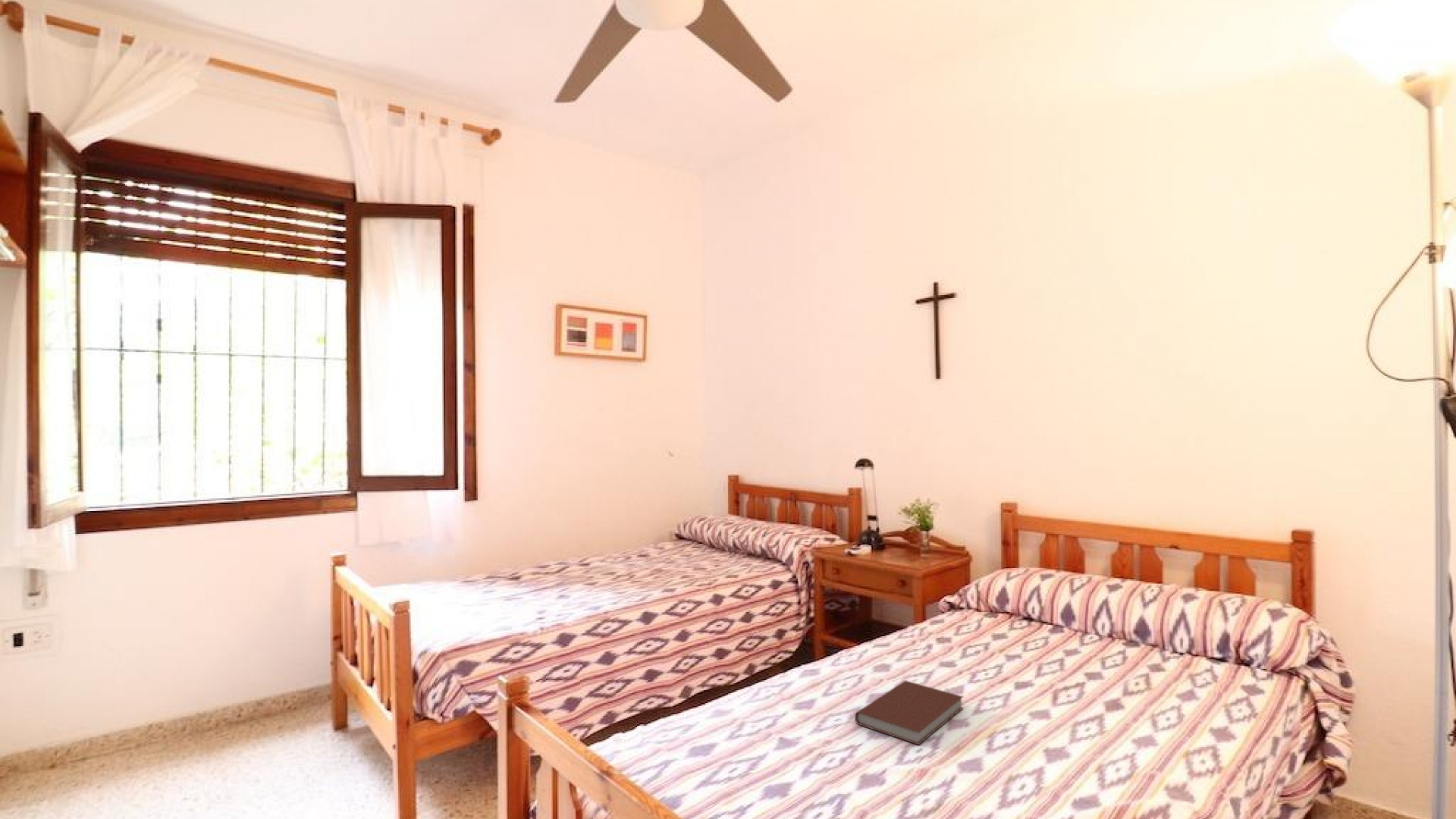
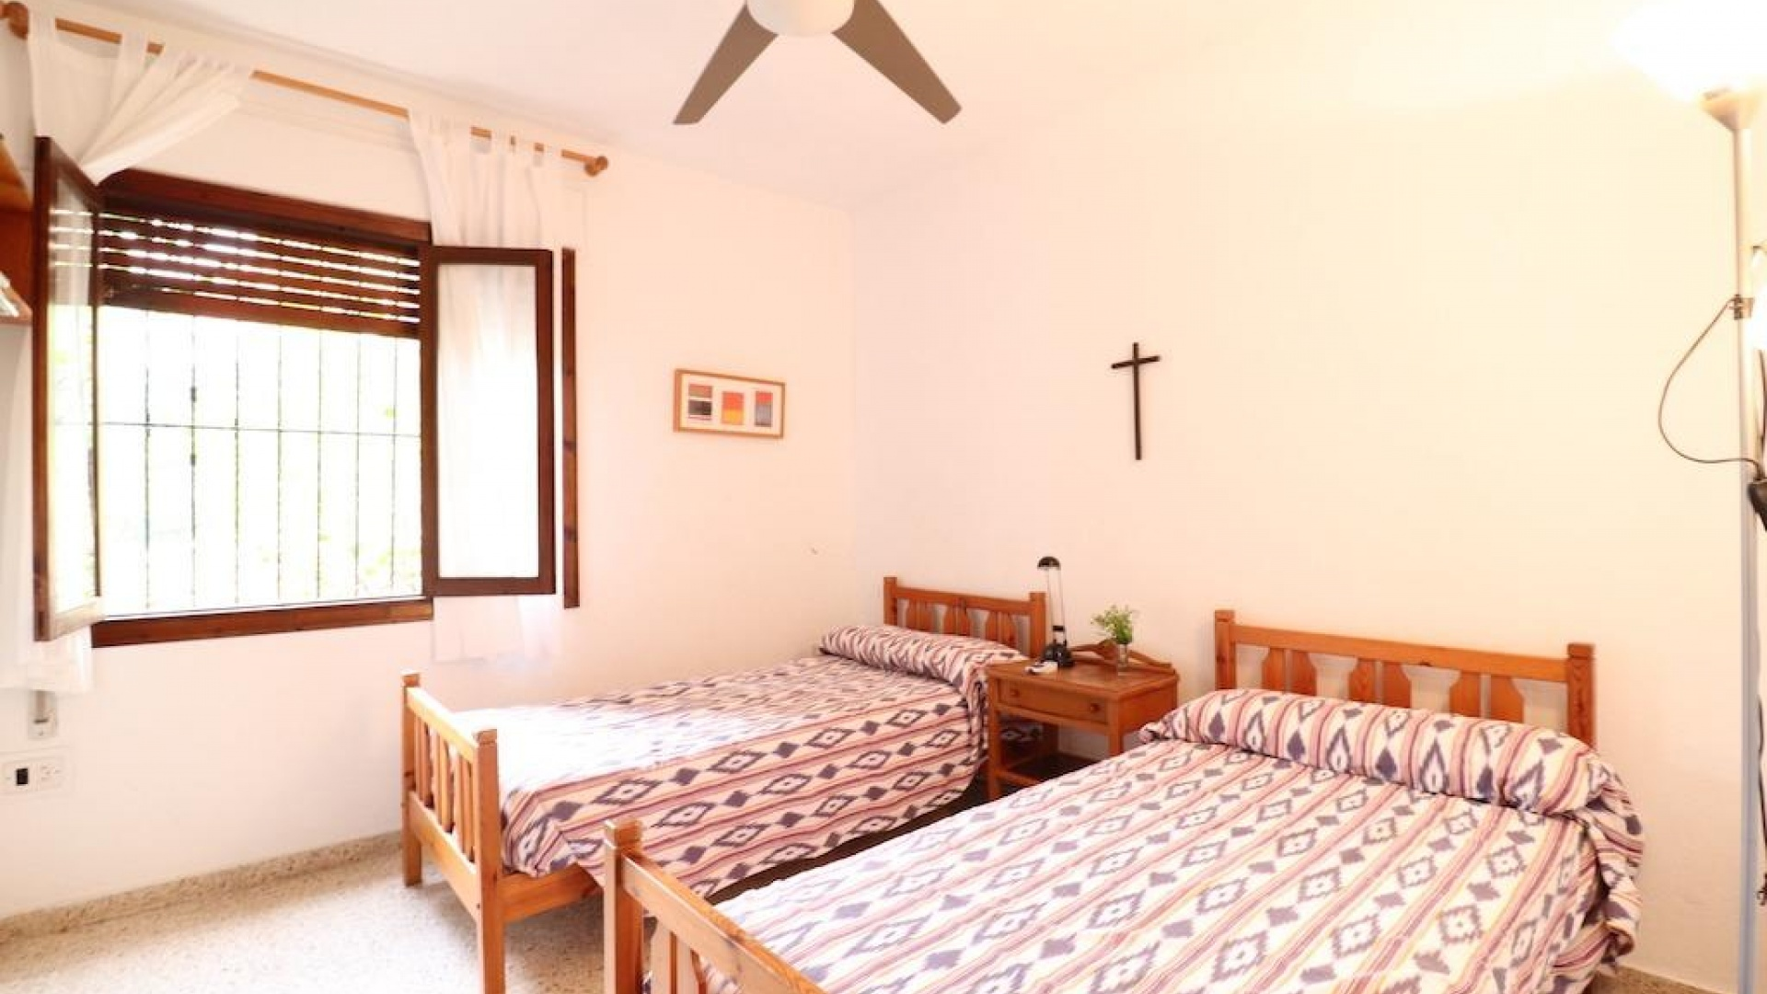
- book (910, 709)
